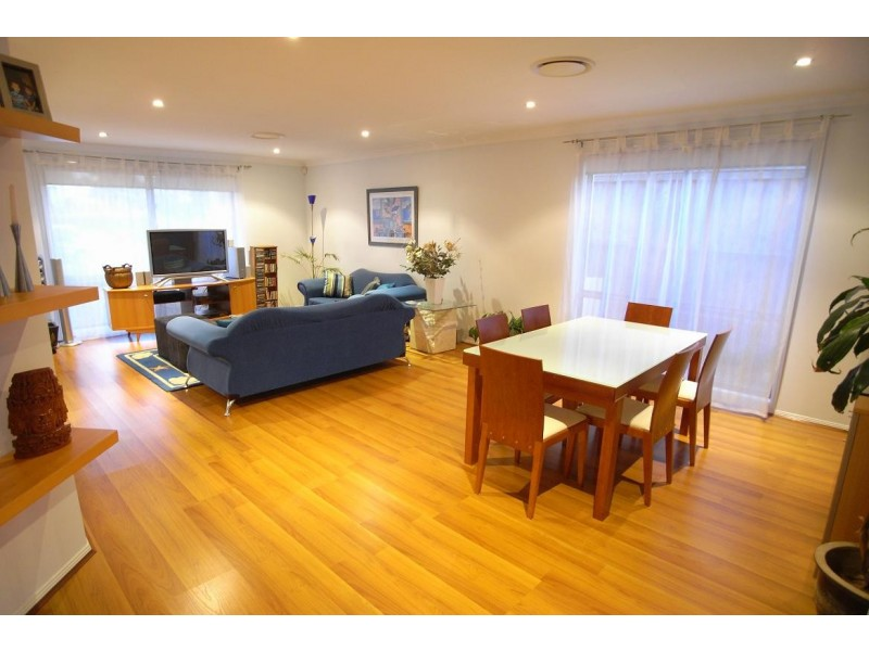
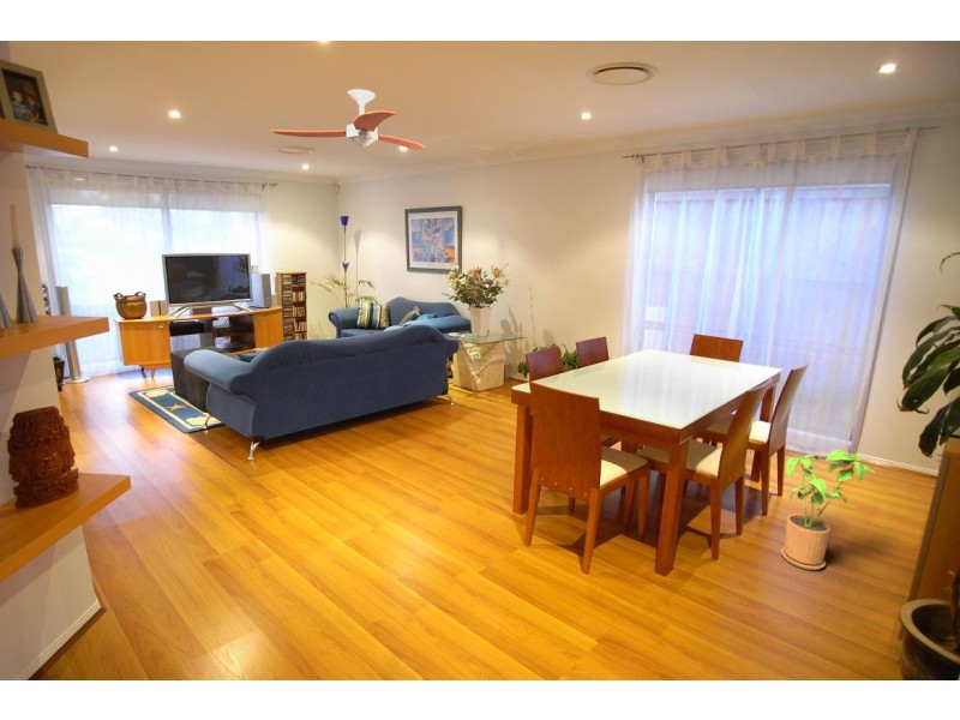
+ ceiling fan (354, 119)
+ house plant (812, 506)
